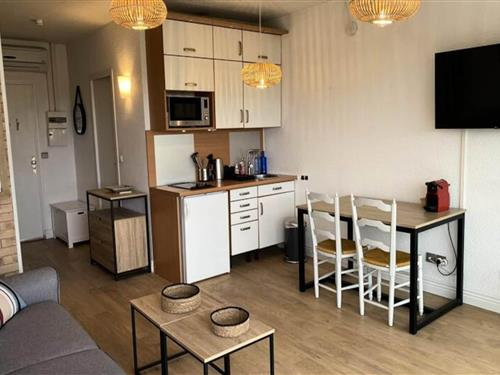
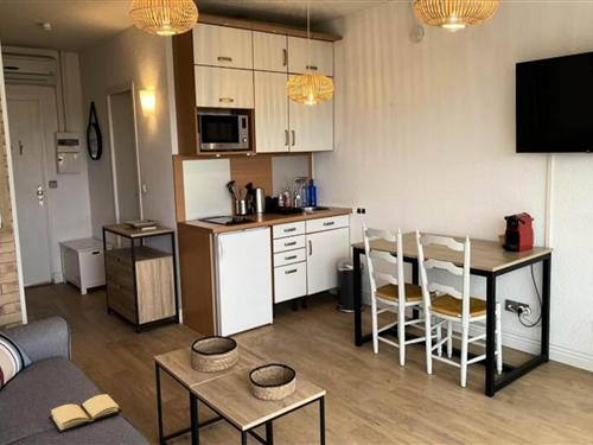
+ book (85, 411)
